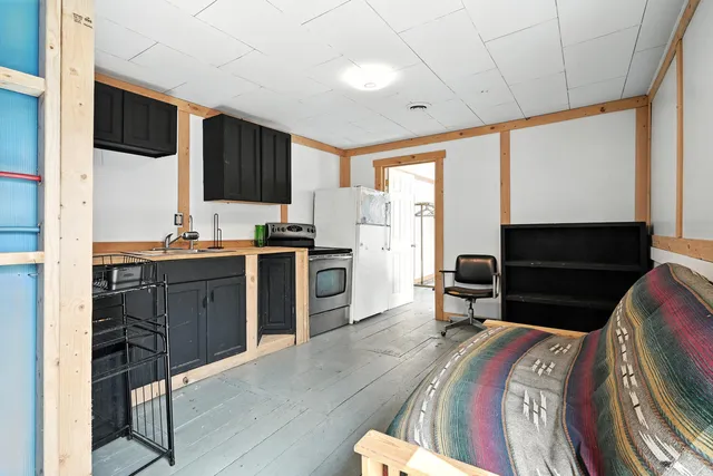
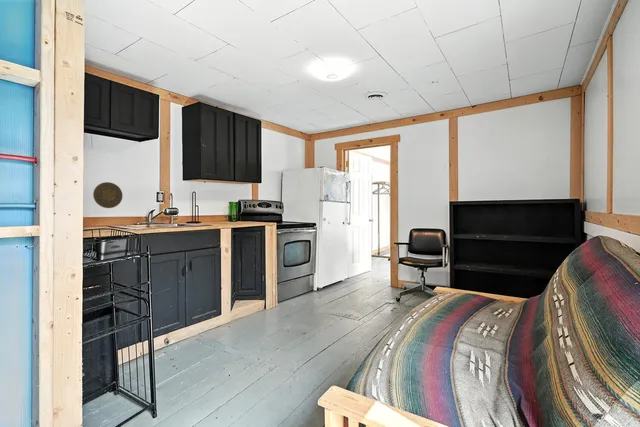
+ decorative plate (108, 195)
